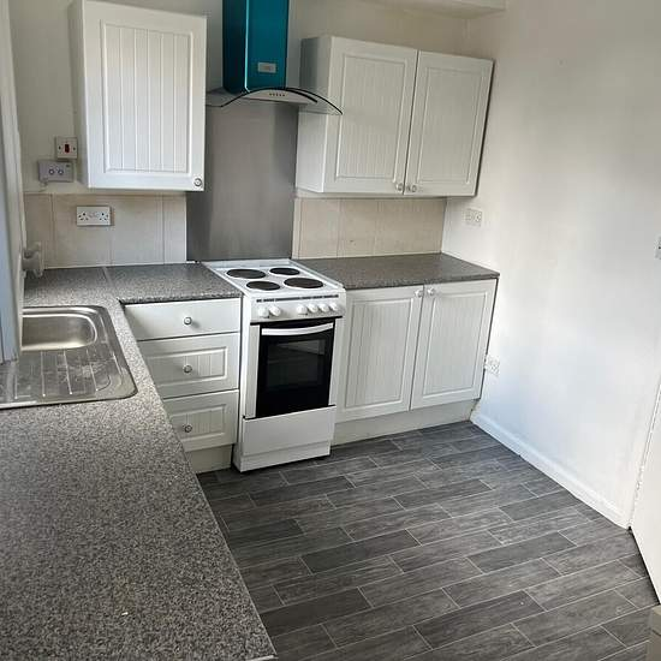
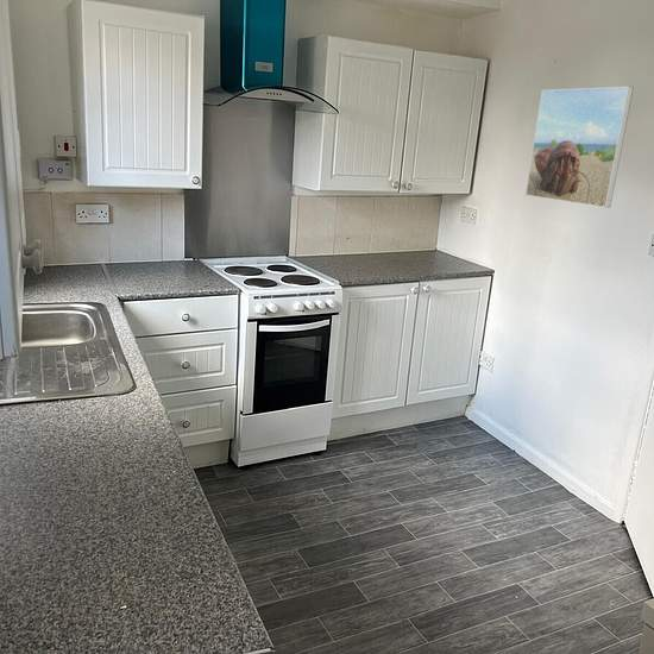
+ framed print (574, 145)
